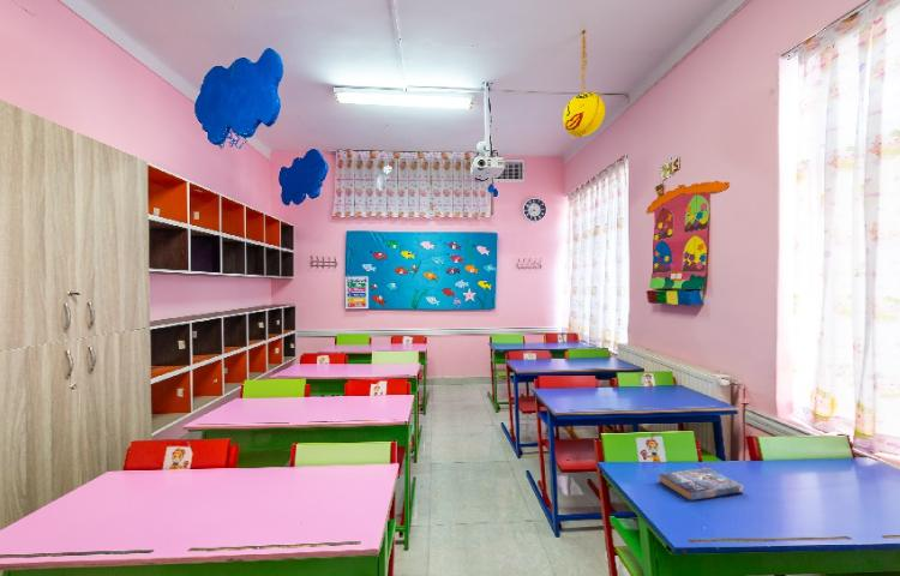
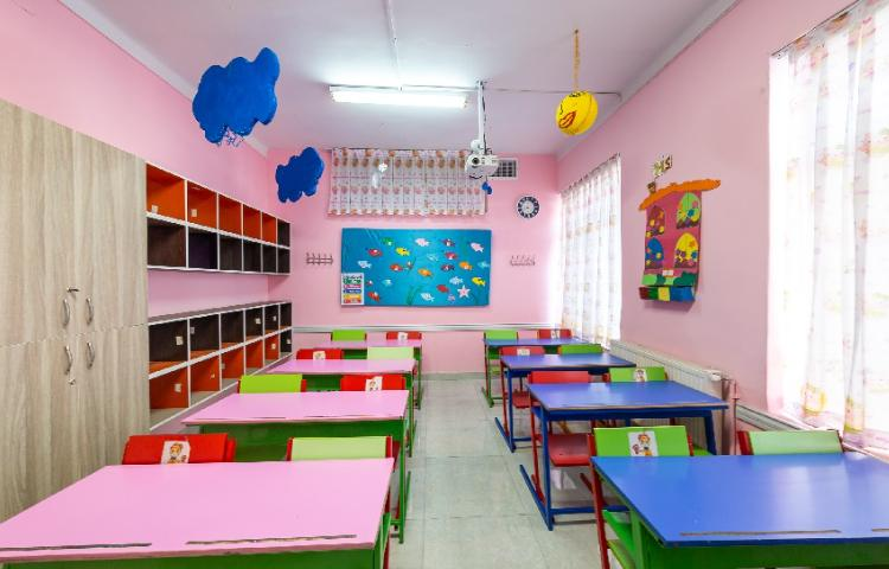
- book (700, 482)
